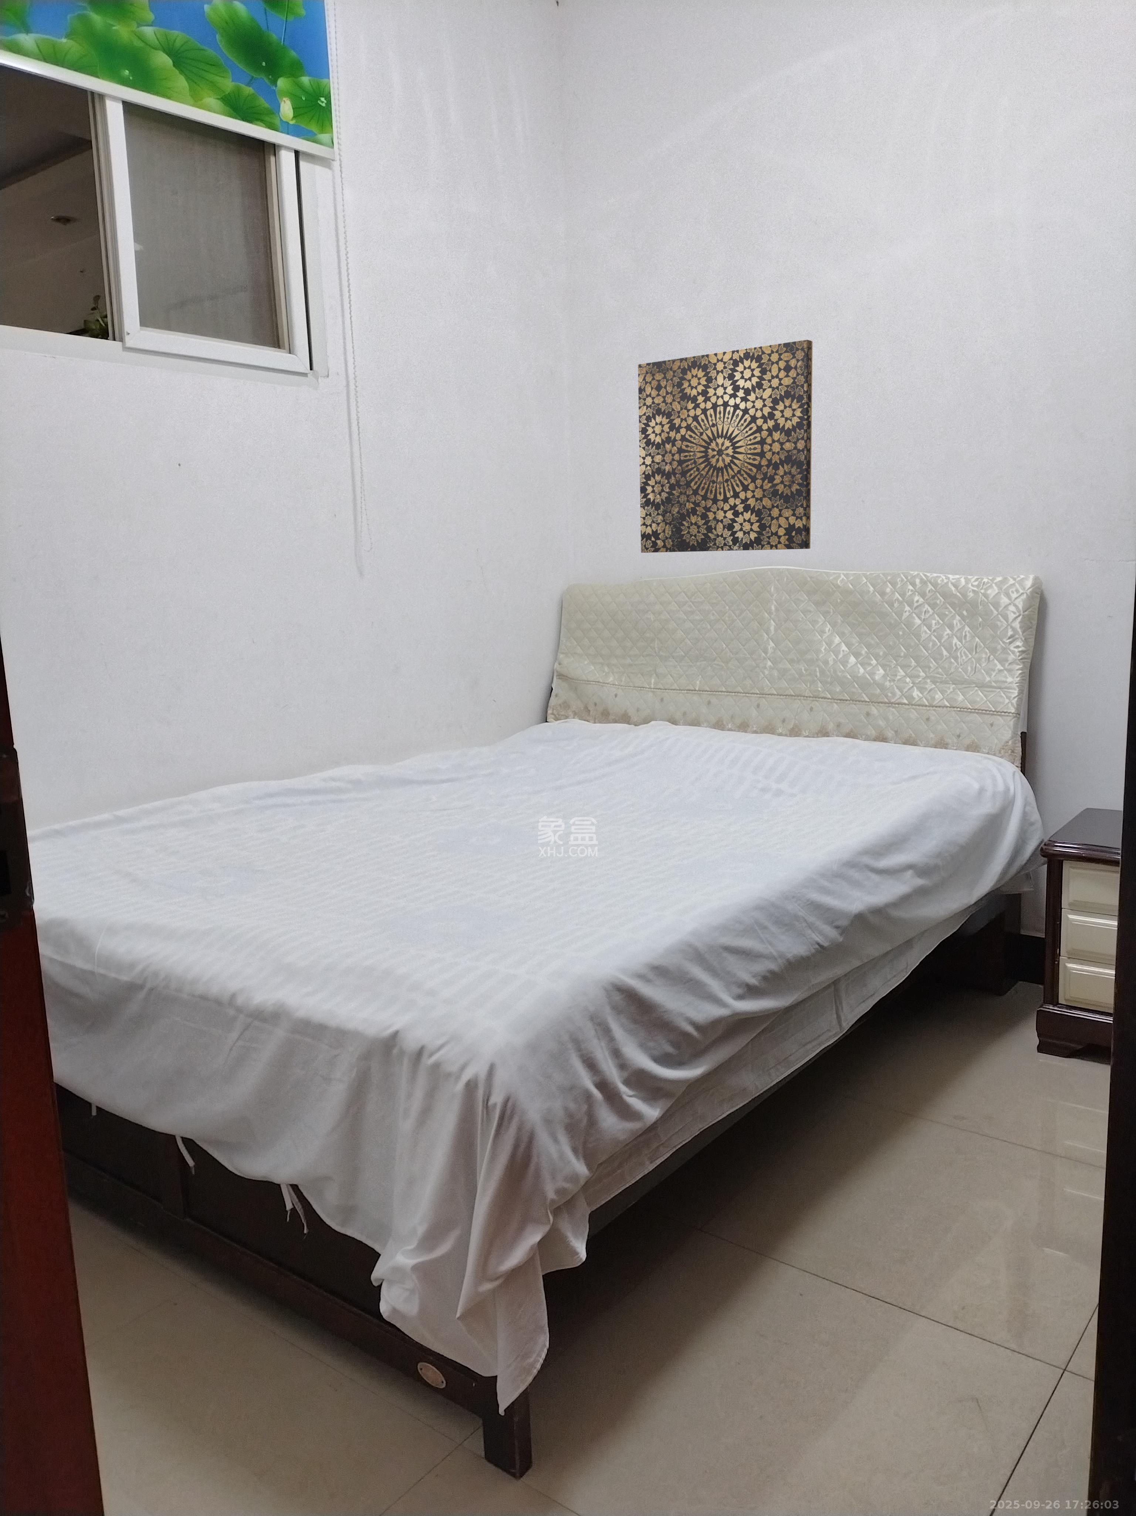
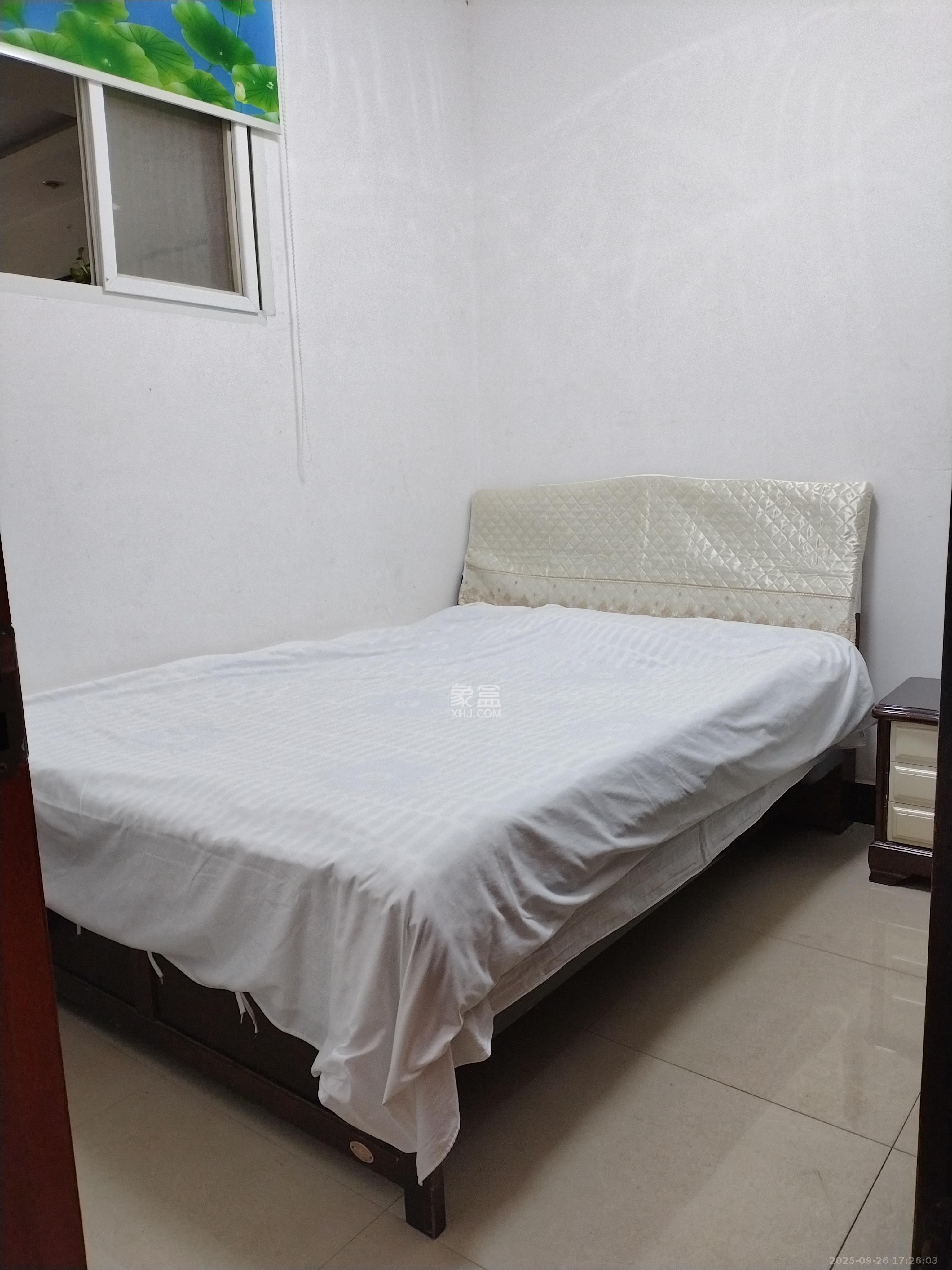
- wall art (721, 454)
